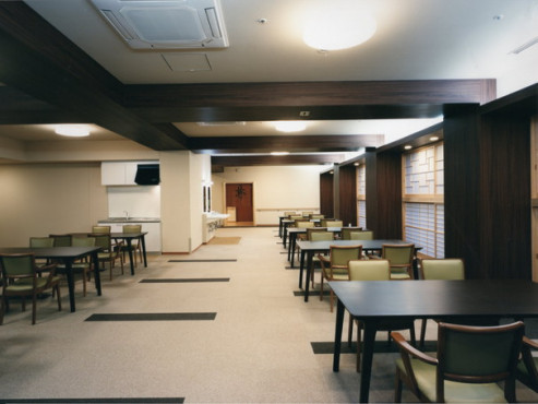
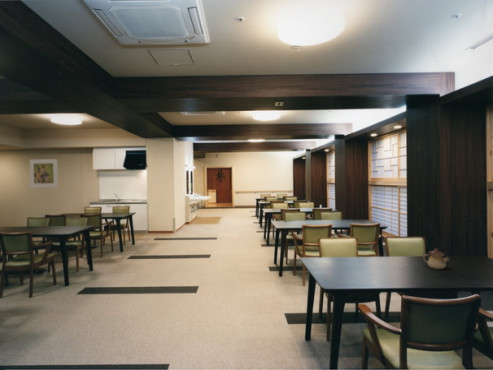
+ teapot (435, 257)
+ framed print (43, 173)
